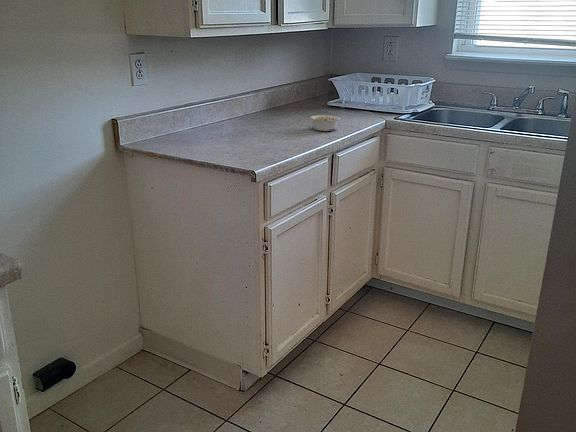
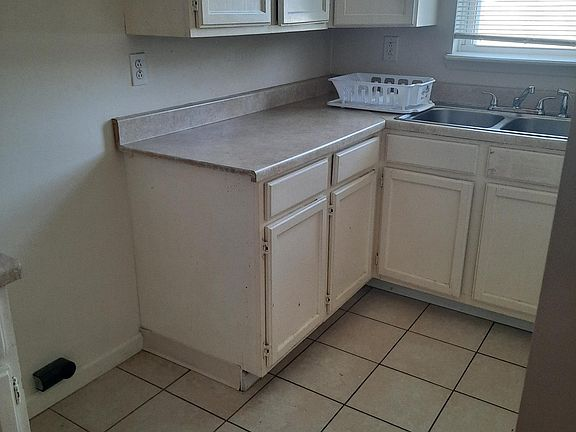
- legume (325, 122)
